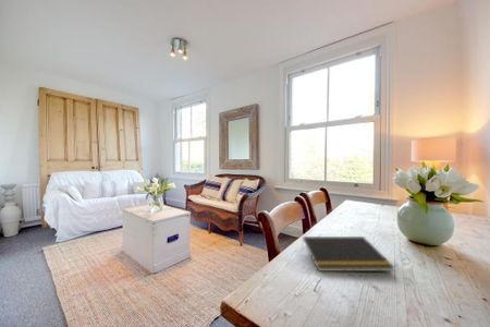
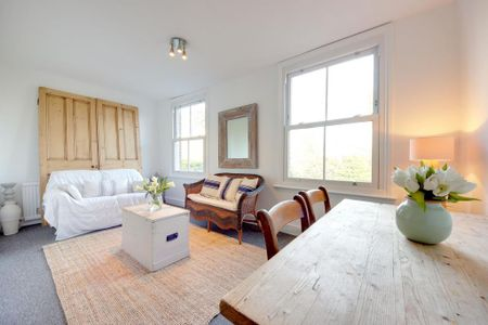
- notepad (343, 252)
